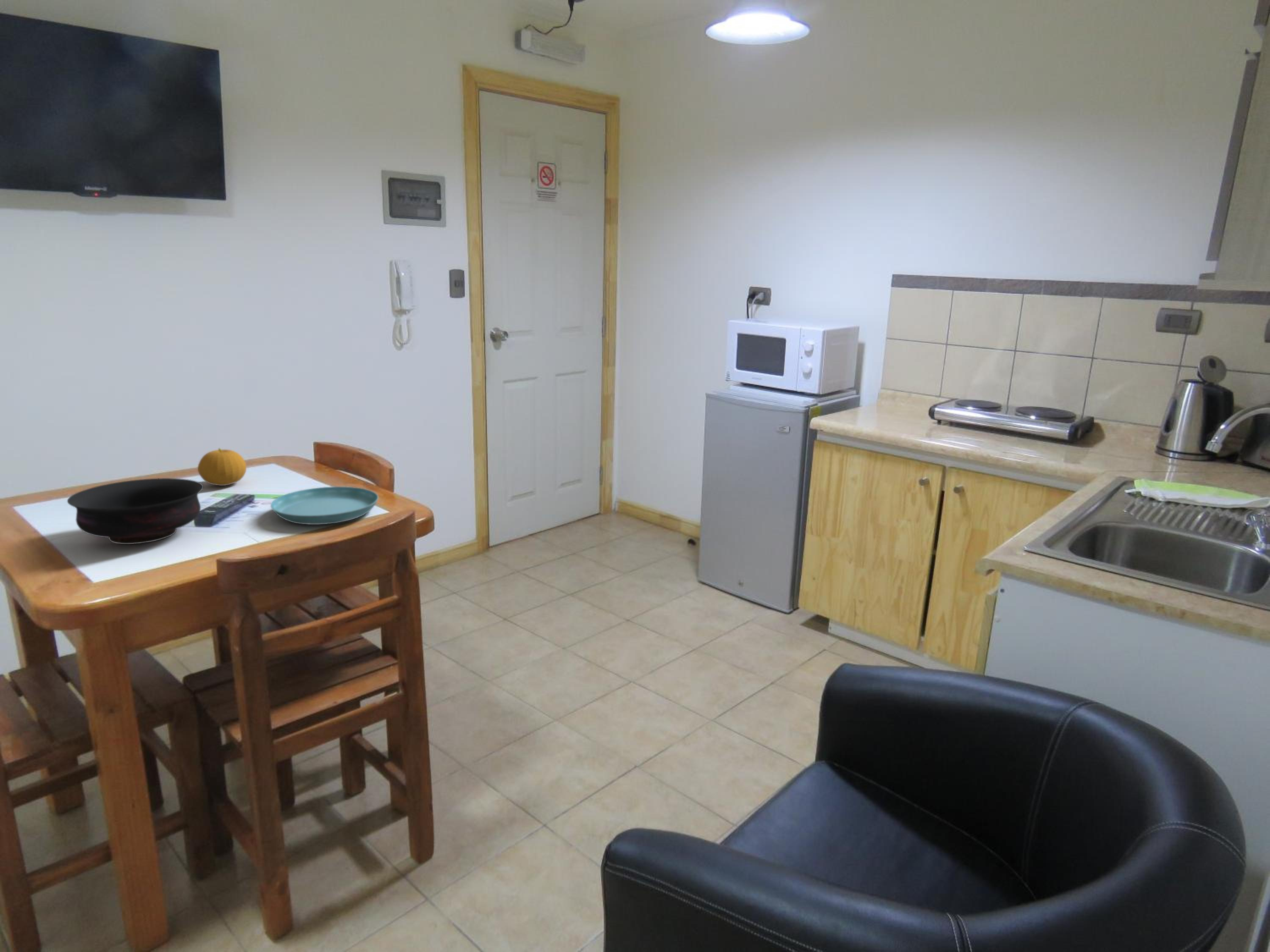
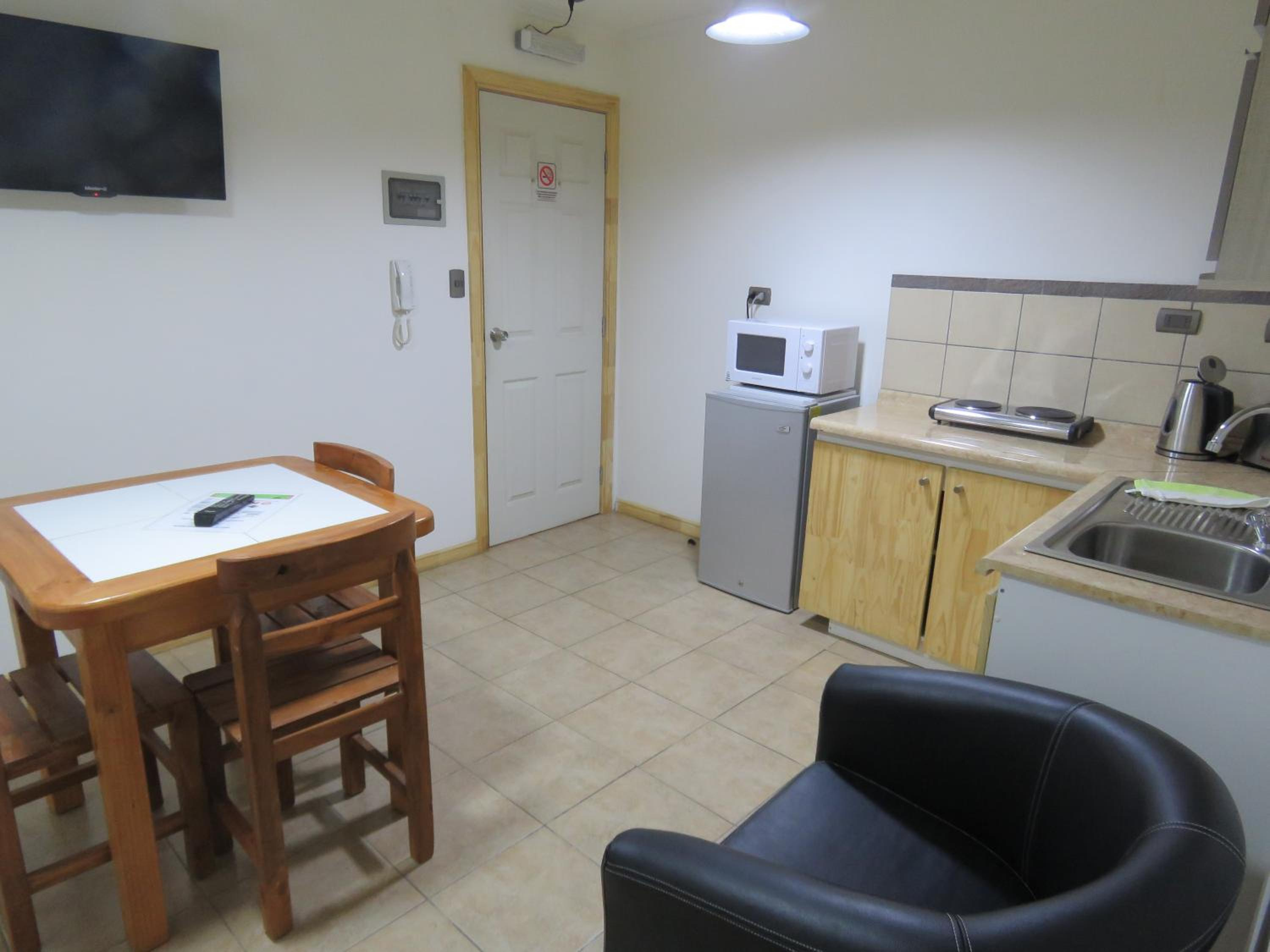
- saucer (326, 506)
- bowl (141, 514)
- fruit (222, 466)
